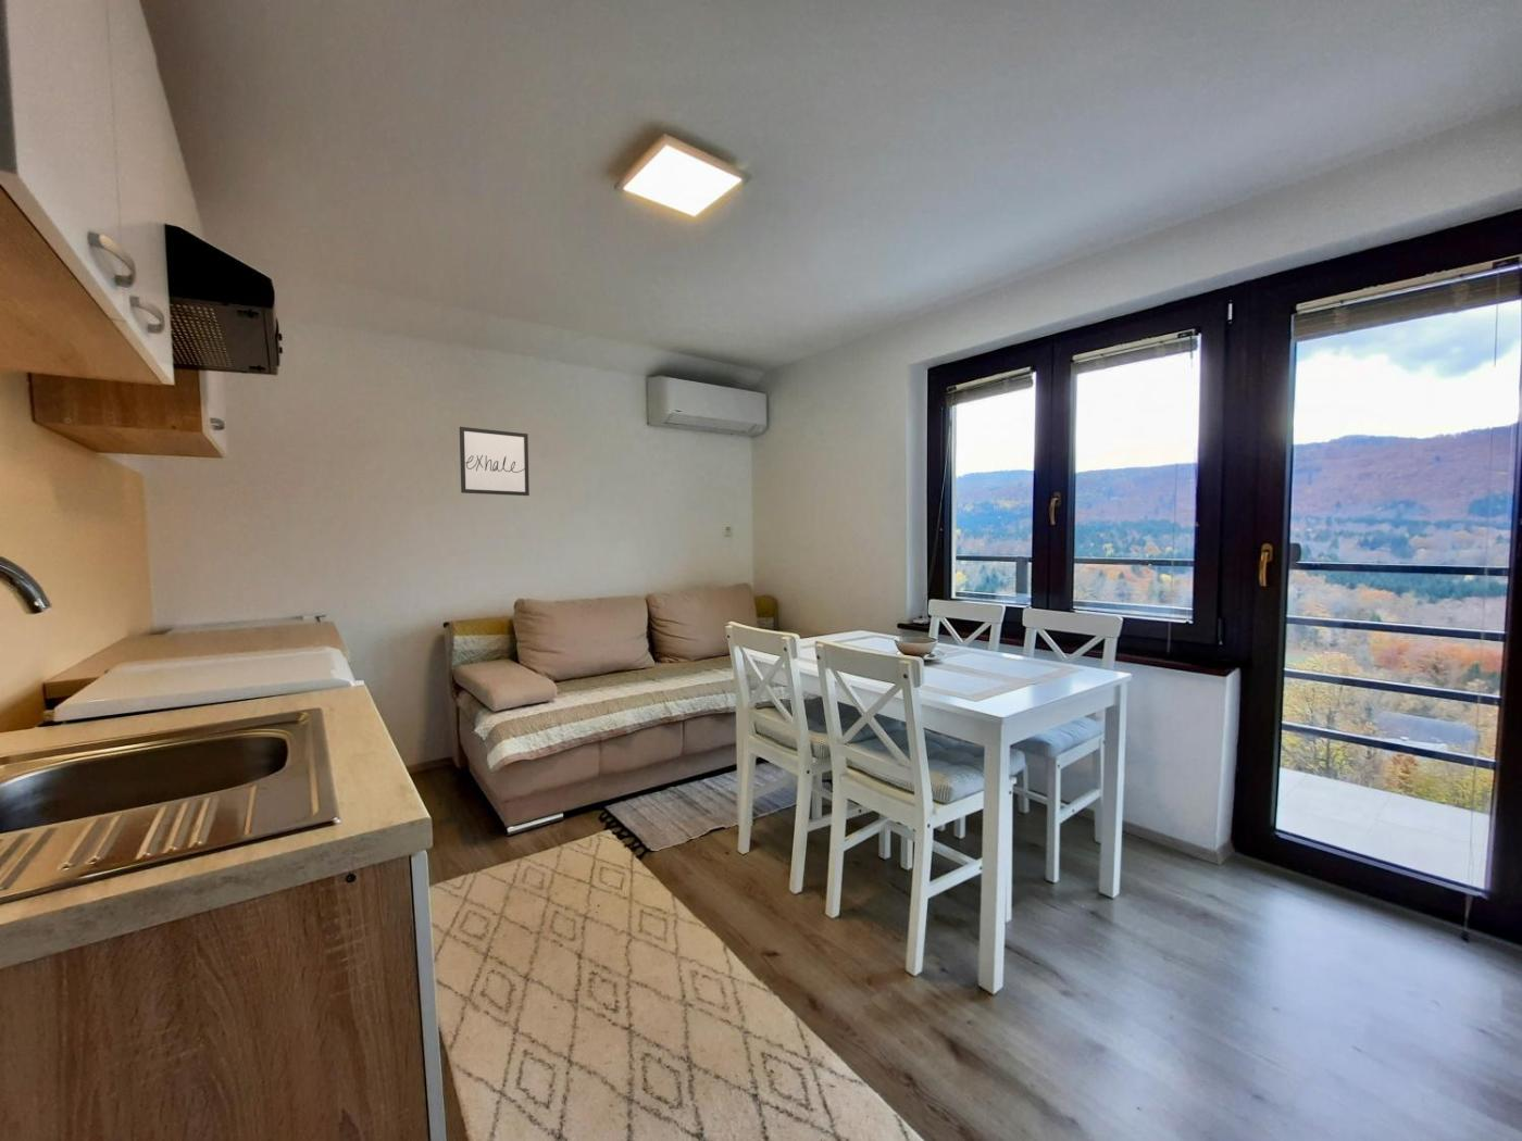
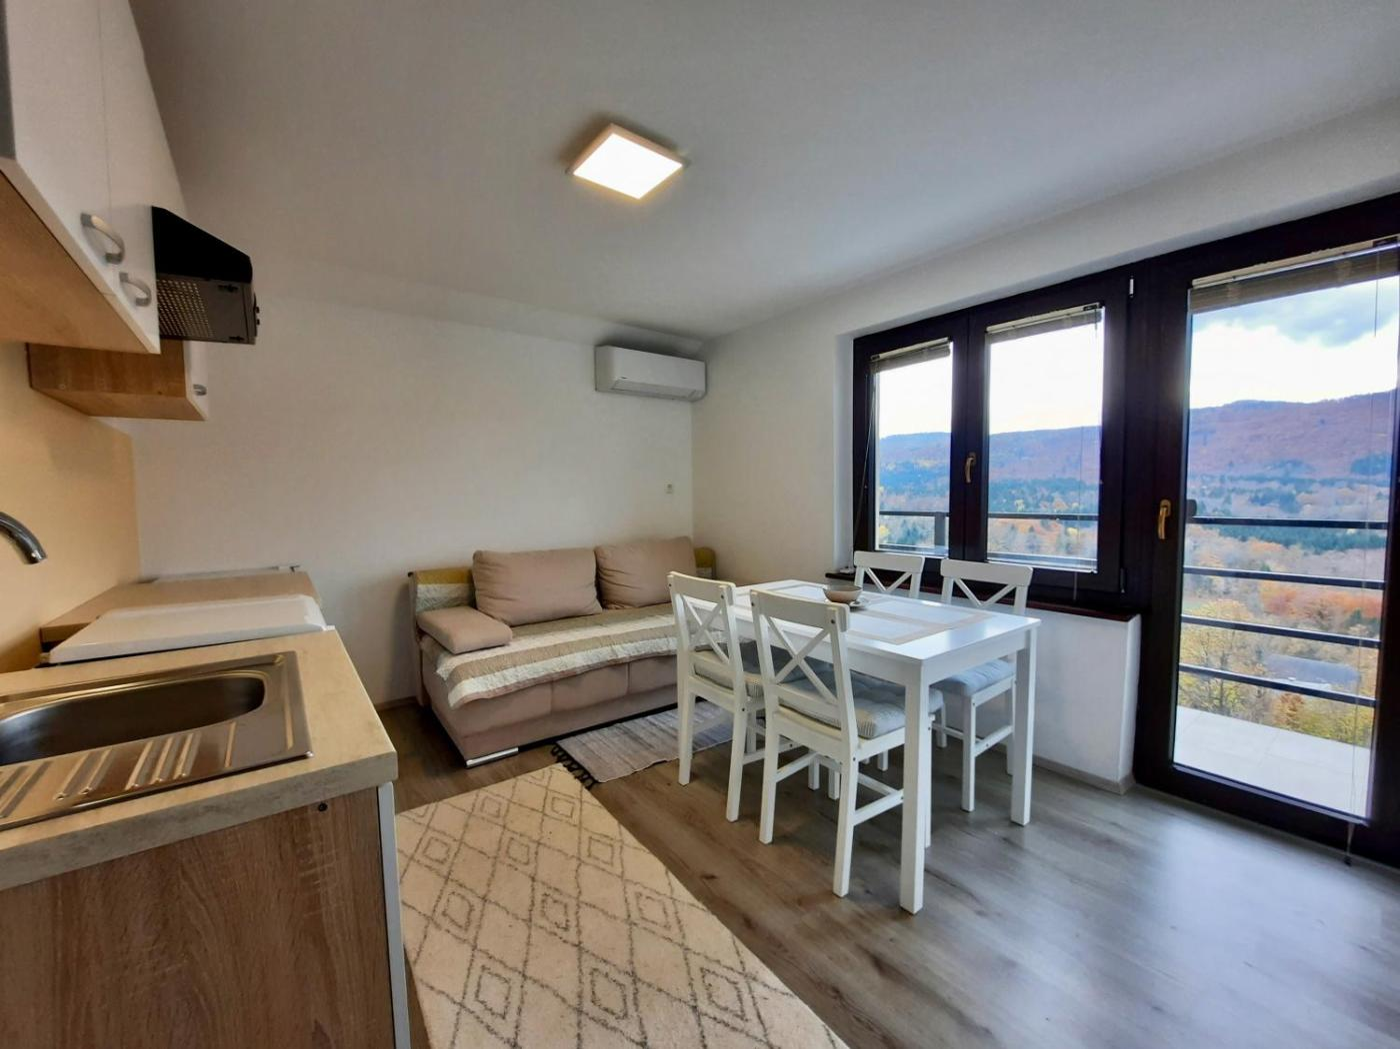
- wall art (495, 461)
